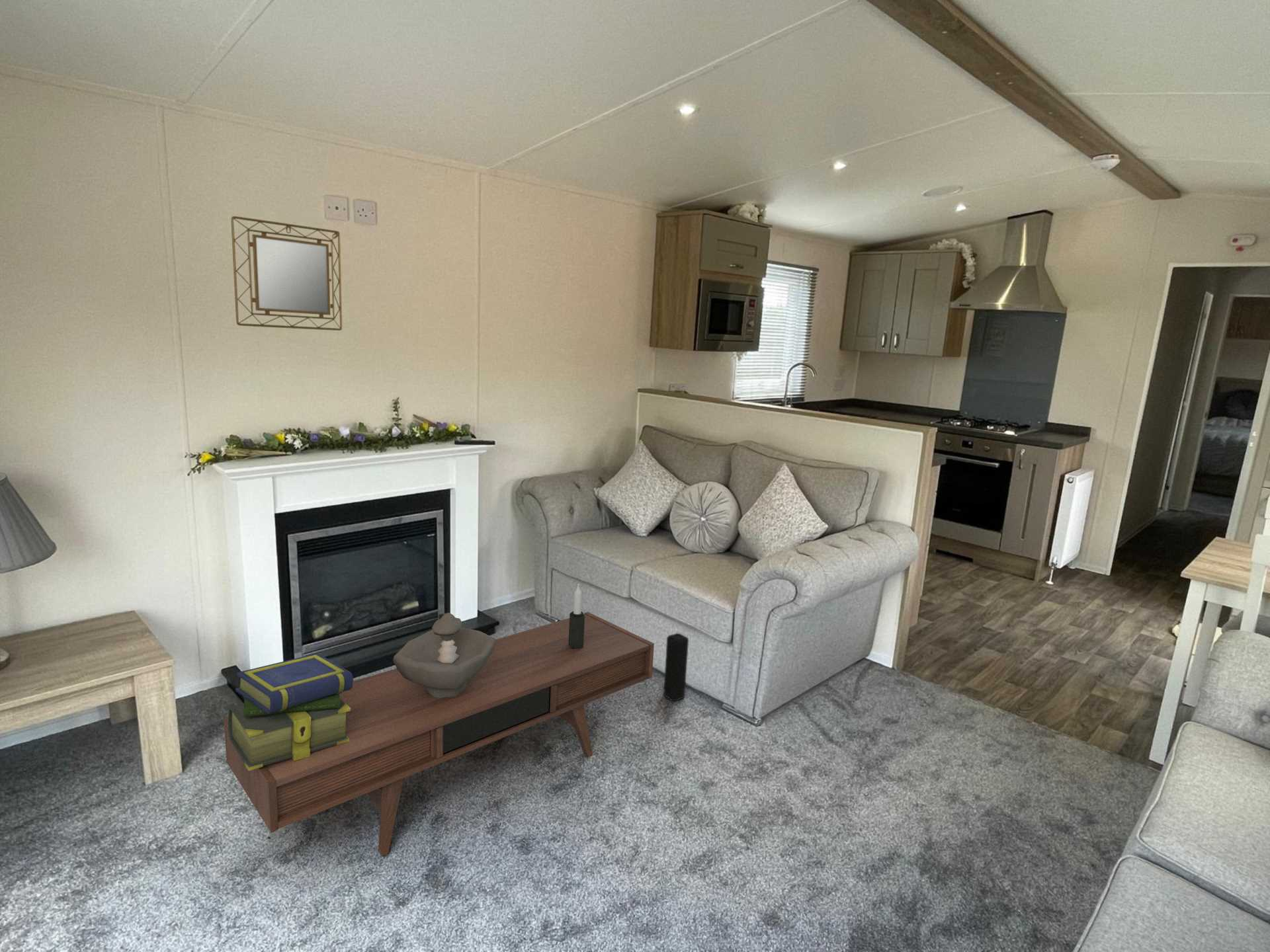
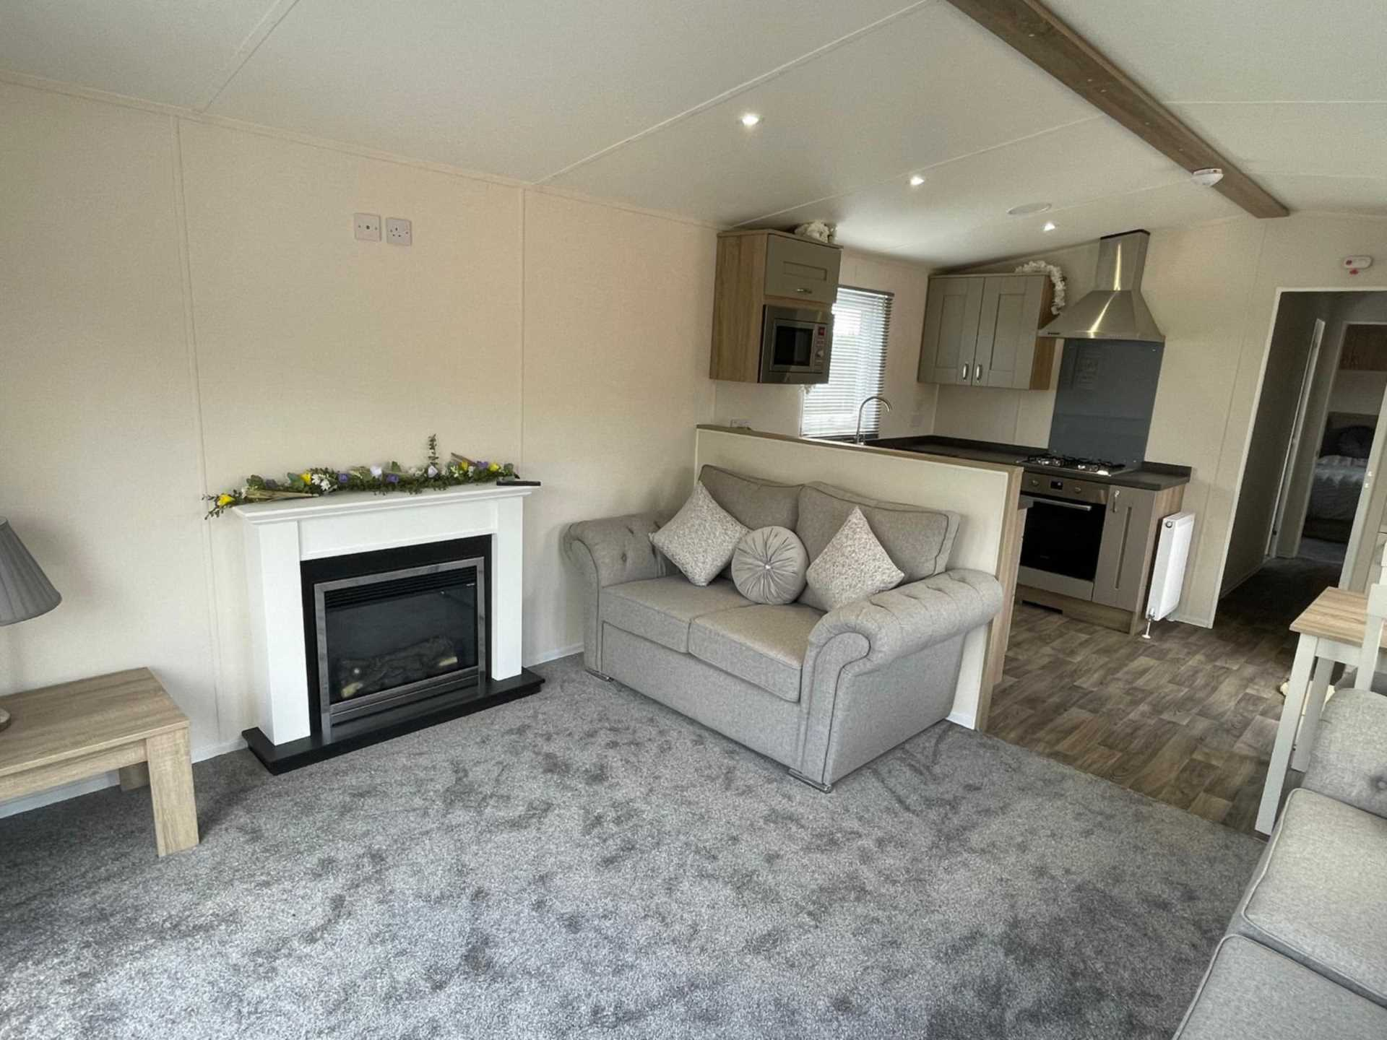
- home mirror (291, 276)
- candle (577, 614)
- coffee table (468, 724)
- speaker (675, 666)
- decorative bowl (446, 650)
- stack of books (292, 702)
